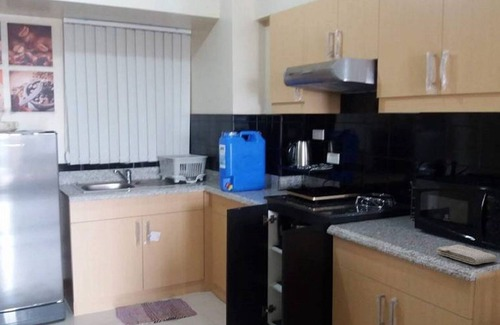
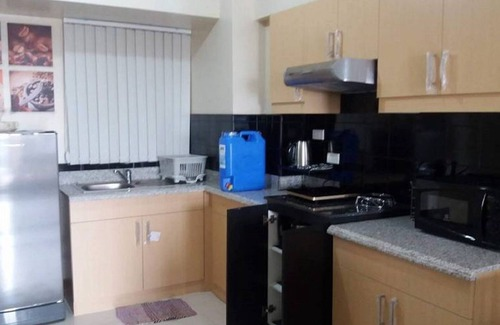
- washcloth (465, 253)
